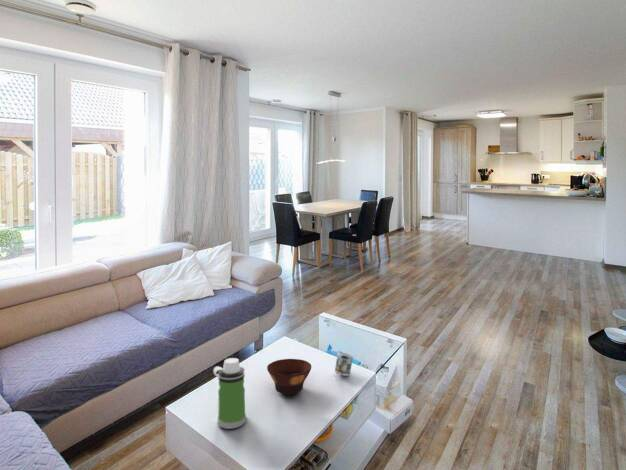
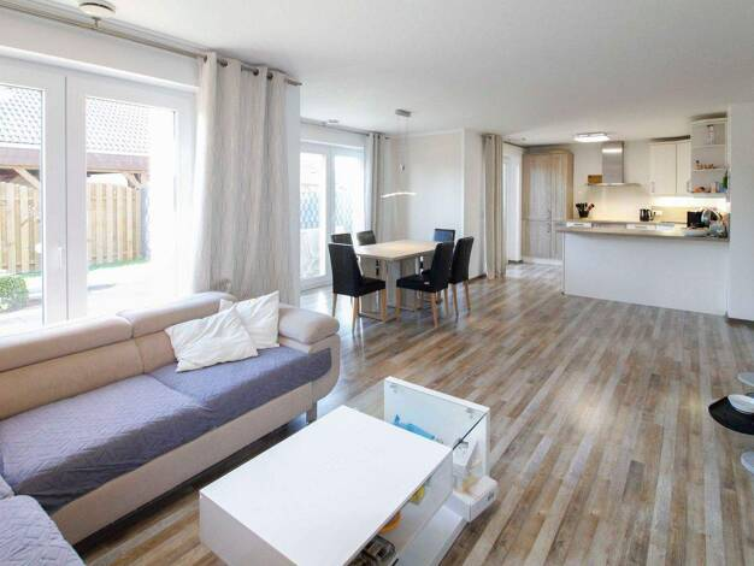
- bowl (289, 378)
- mug (342, 362)
- water bottle (231, 391)
